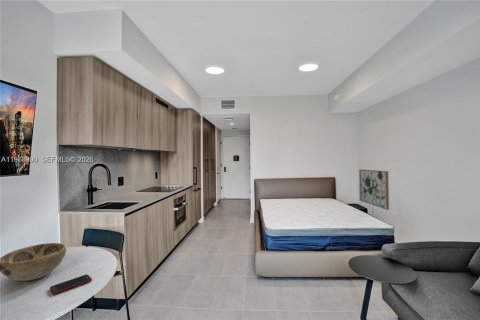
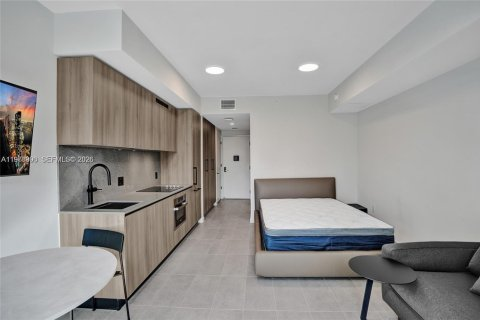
- decorative bowl (34, 264)
- cell phone (71, 283)
- wall art (371, 187)
